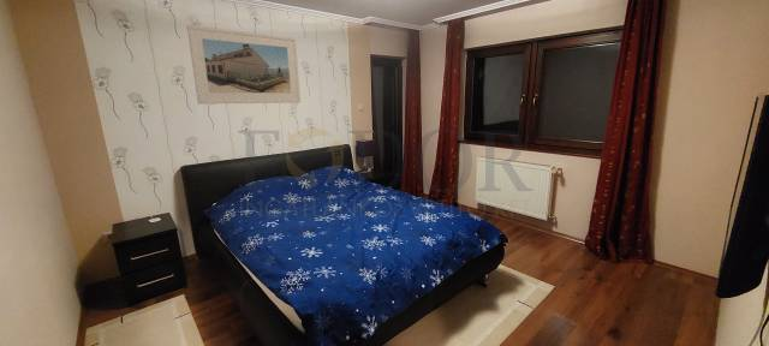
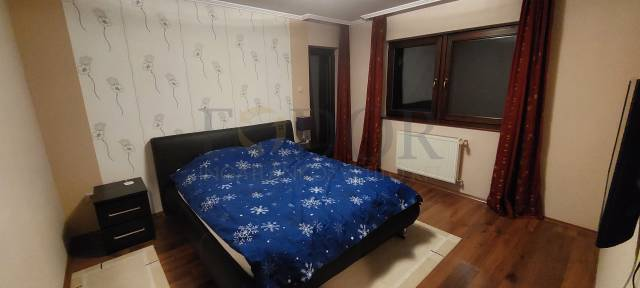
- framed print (250, 68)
